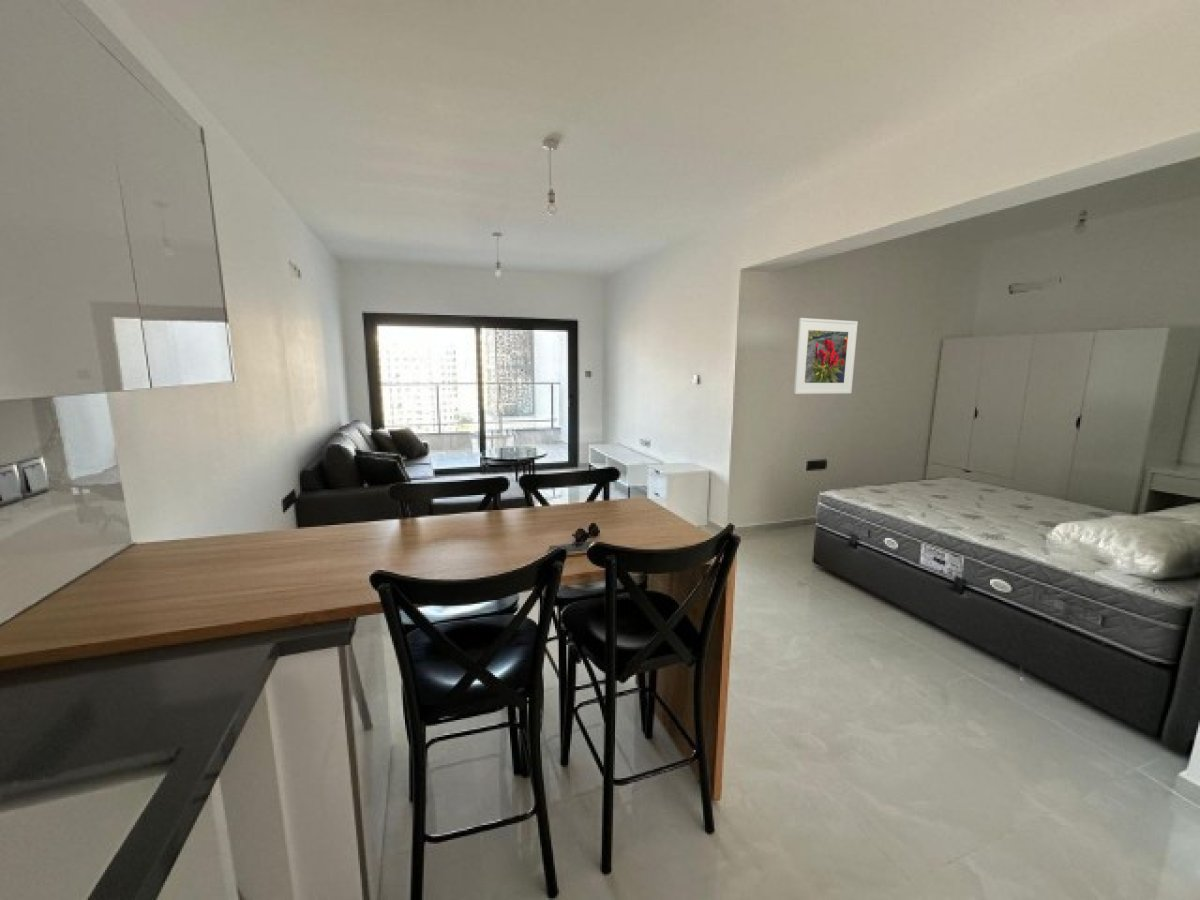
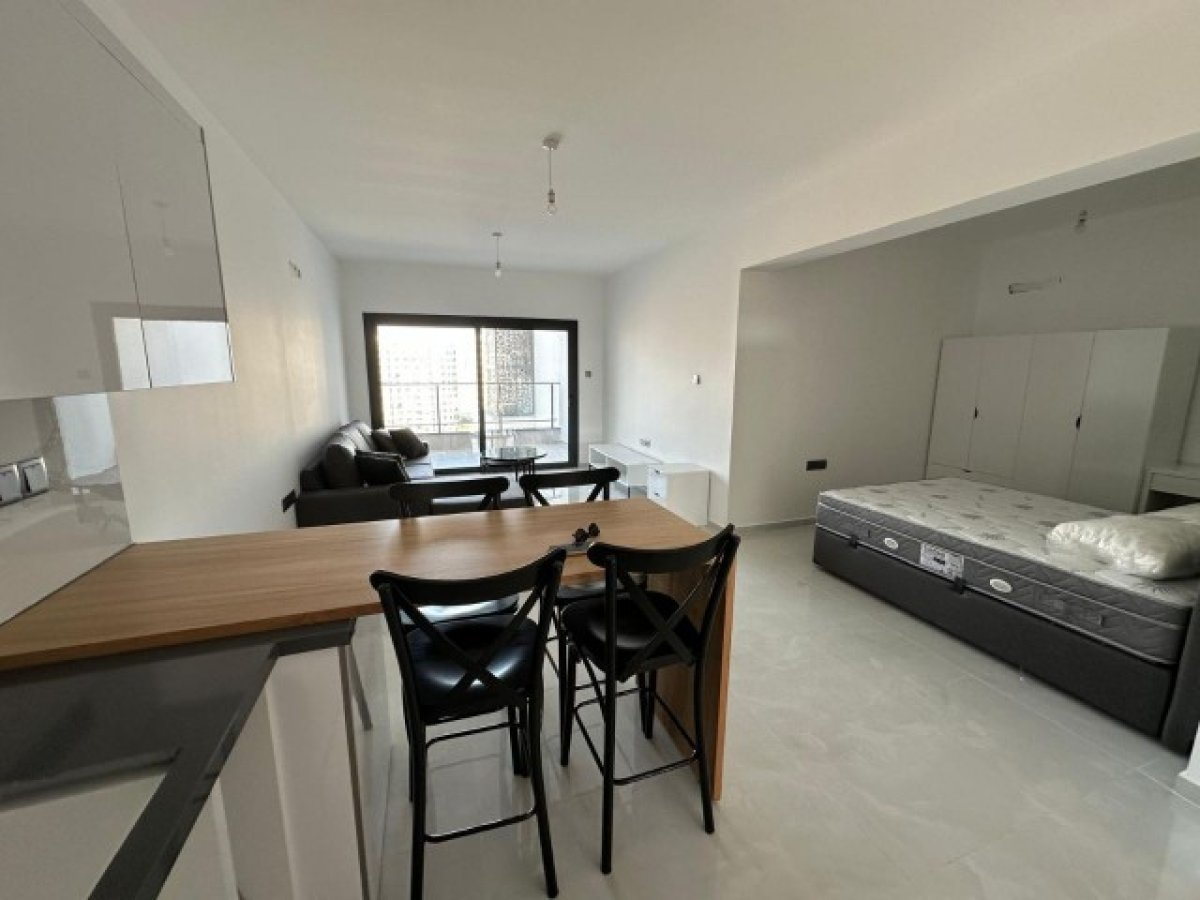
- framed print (826, 357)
